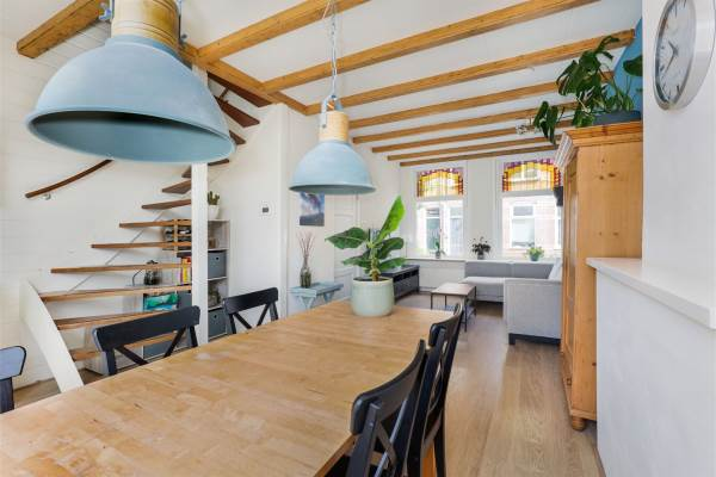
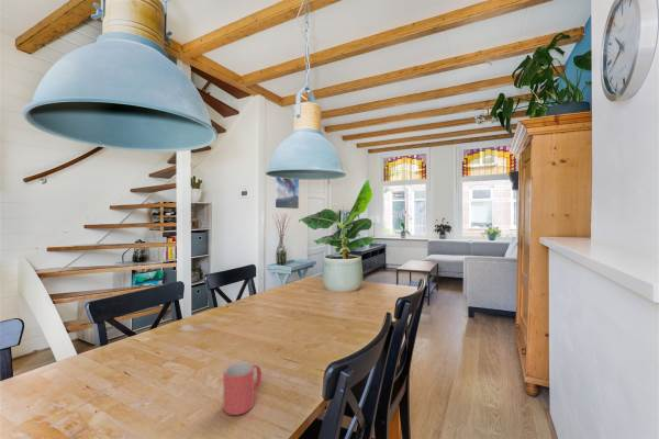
+ mug (244, 384)
